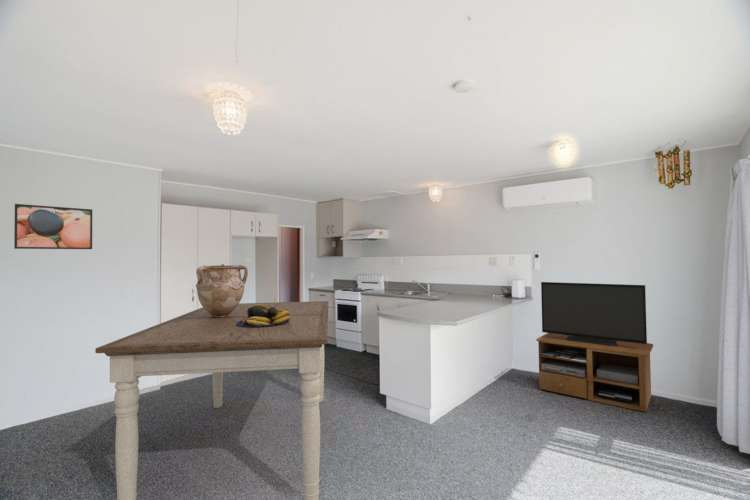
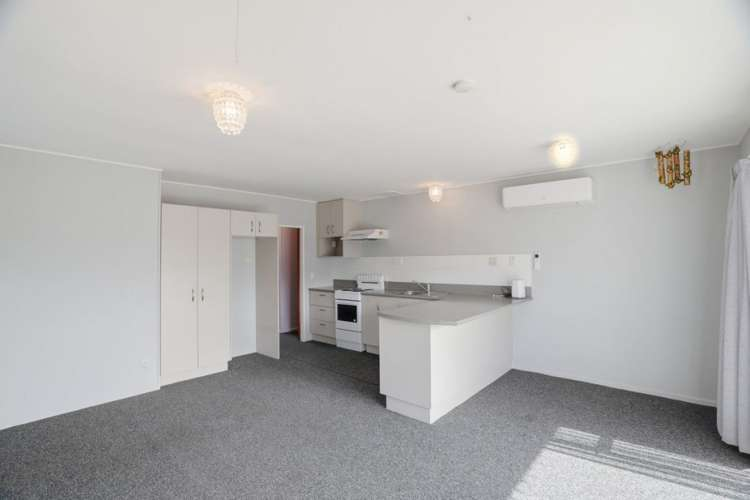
- fruit bowl (263, 313)
- tv stand (591, 338)
- dining table (252, 370)
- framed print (55, 227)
- vase (220, 289)
